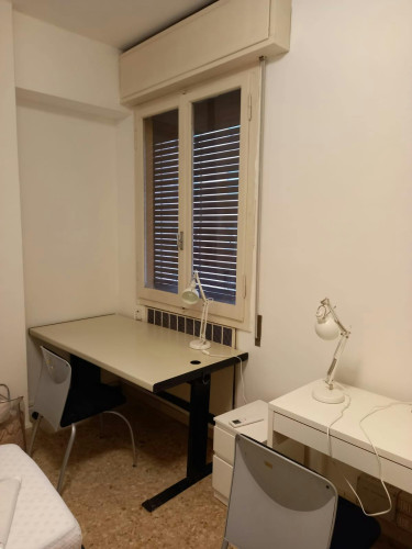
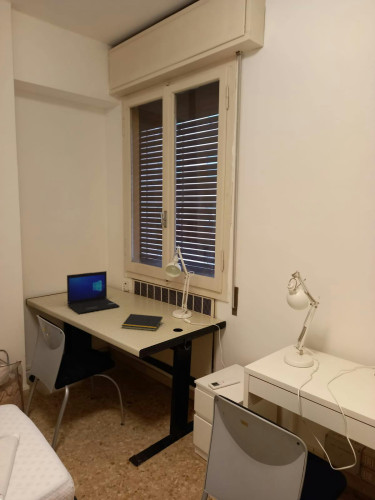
+ notepad (142, 322)
+ laptop (93, 291)
